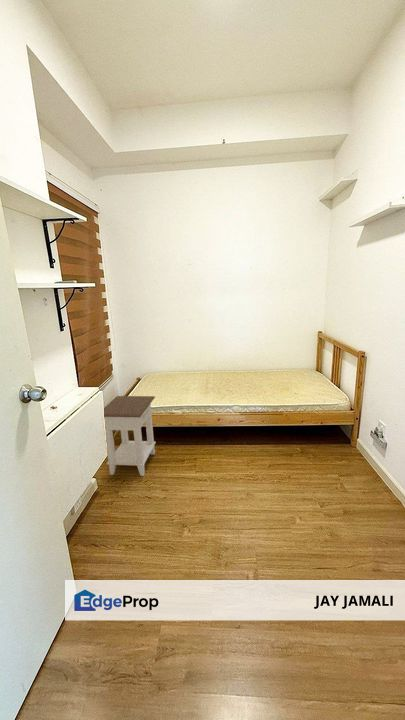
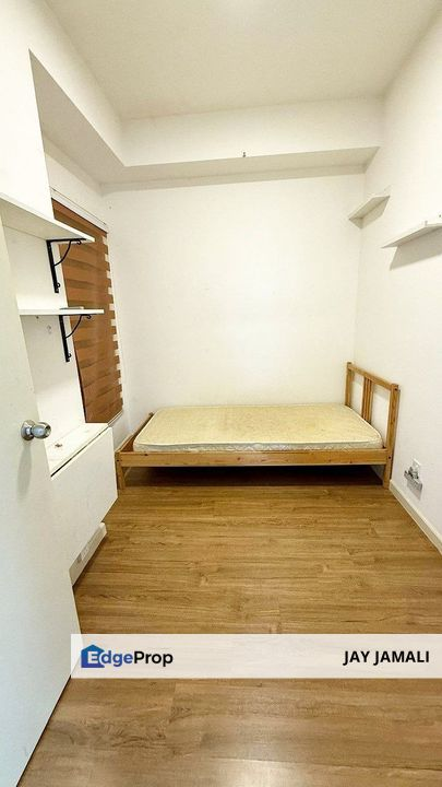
- nightstand (127, 434)
